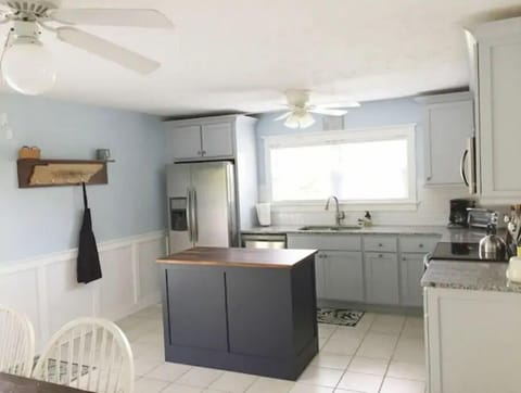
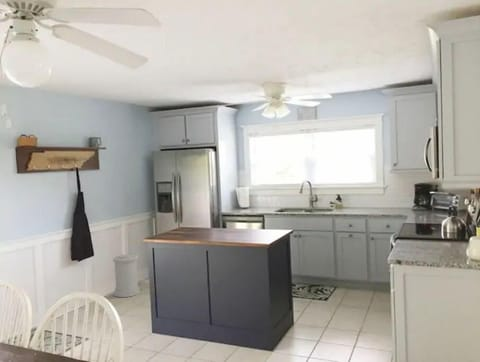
+ trash can (126, 274)
